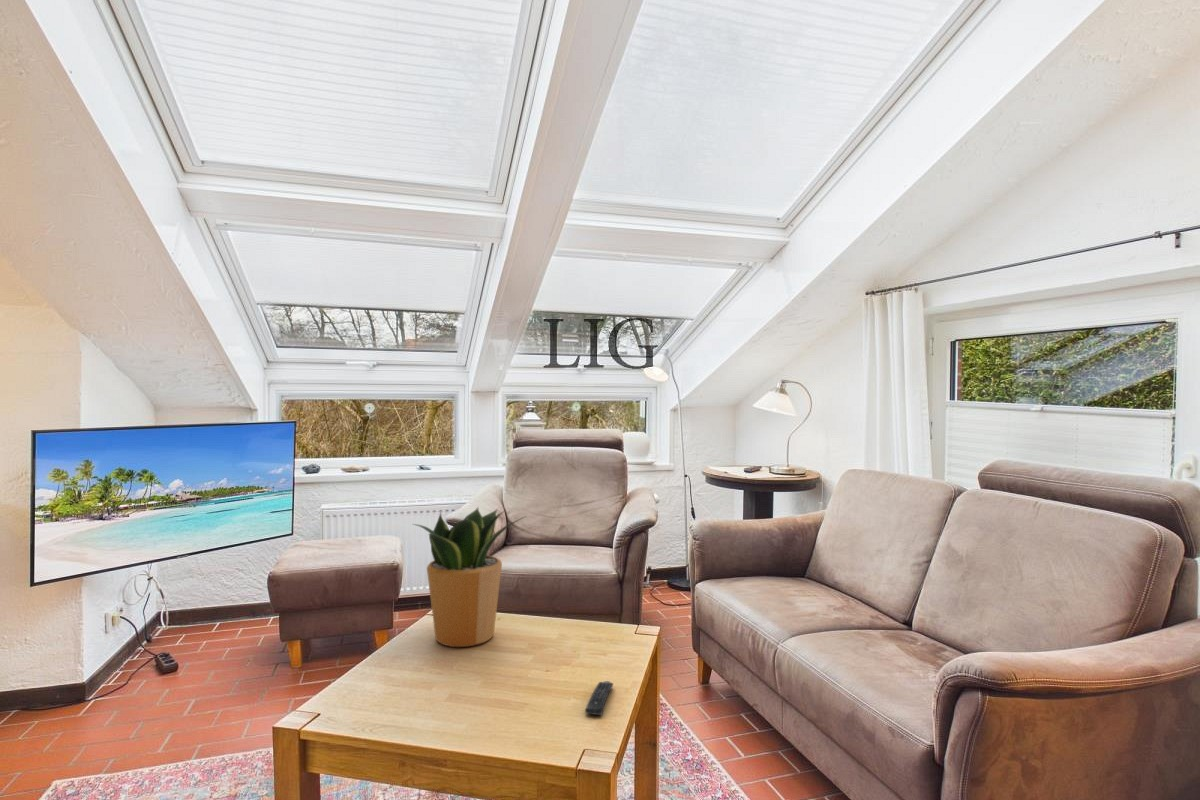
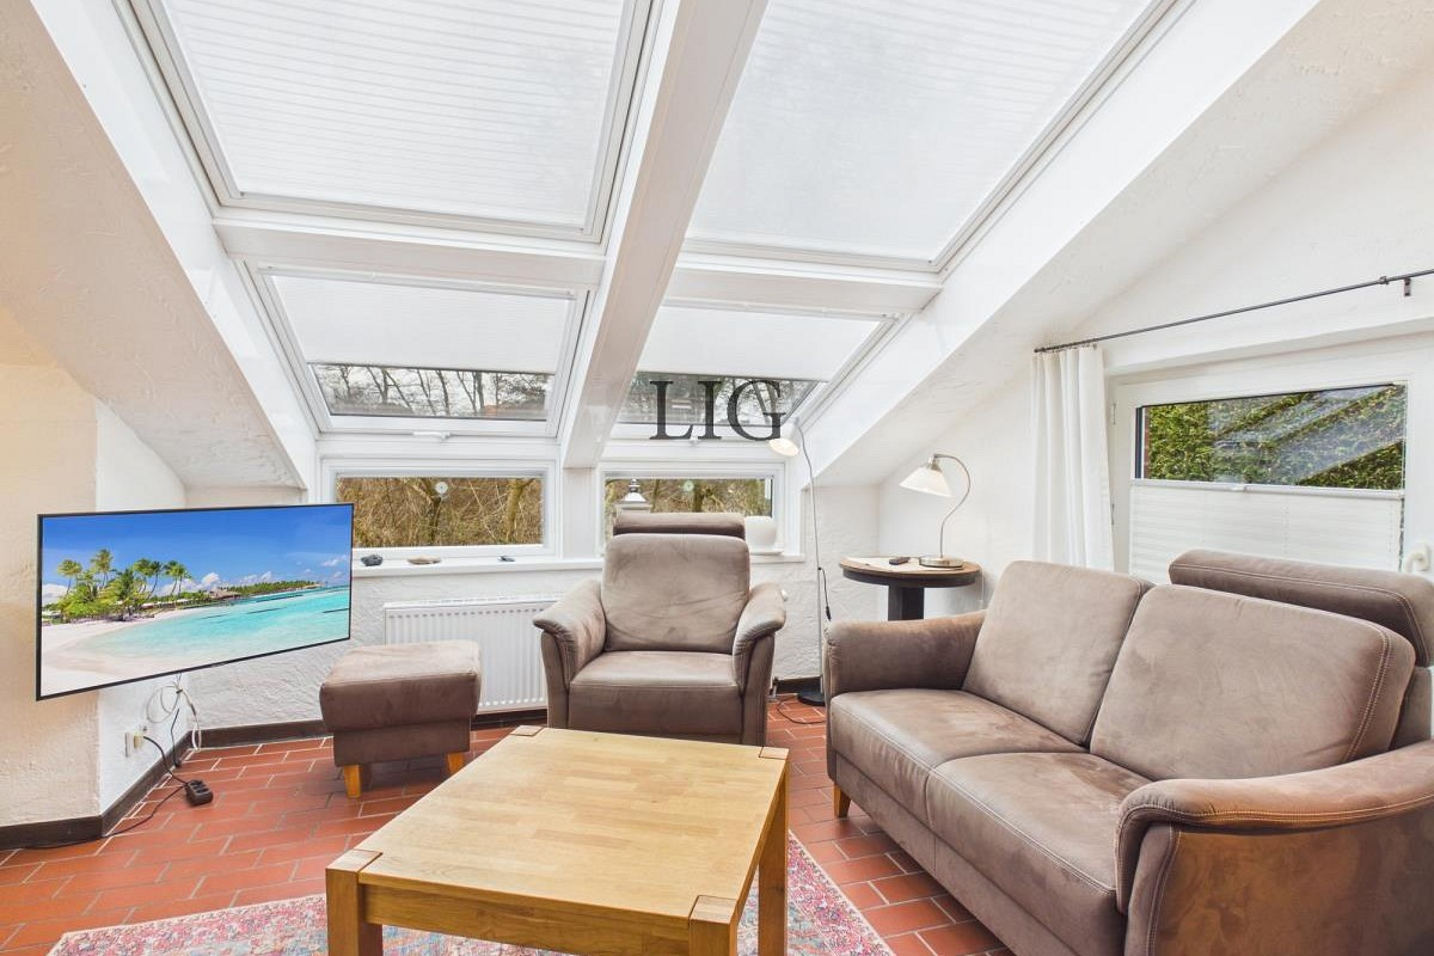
- remote control (600, 695)
- potted plant (472, 572)
